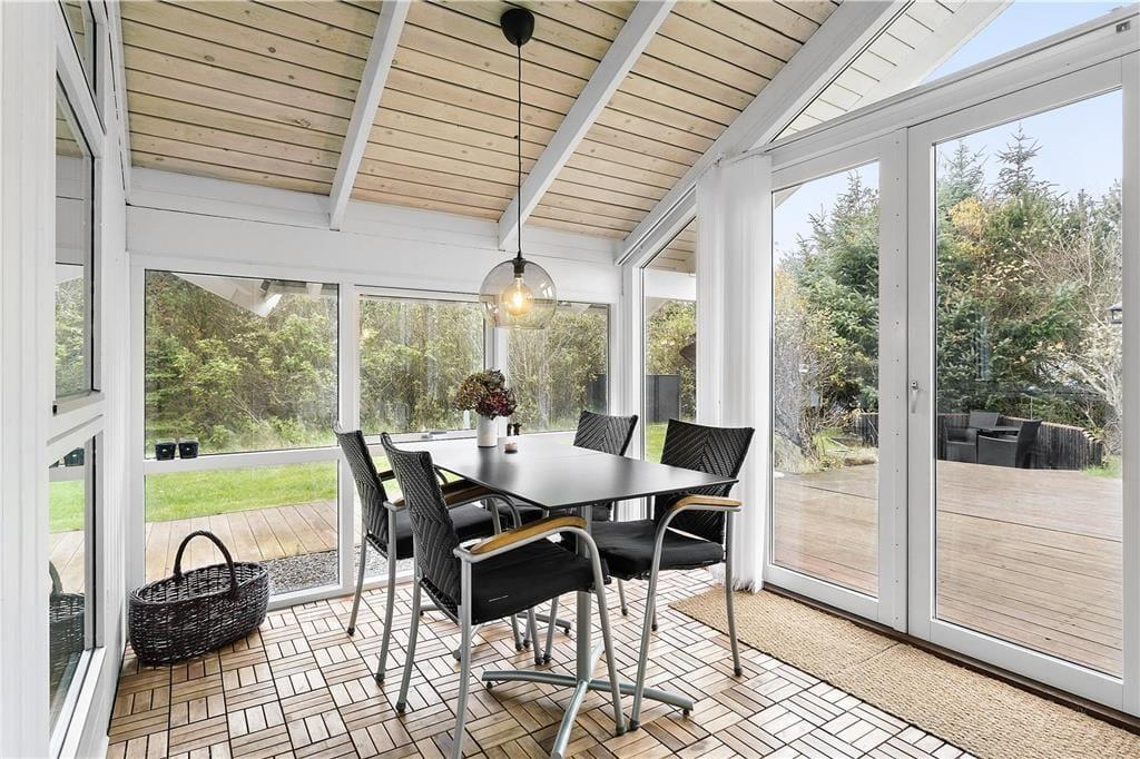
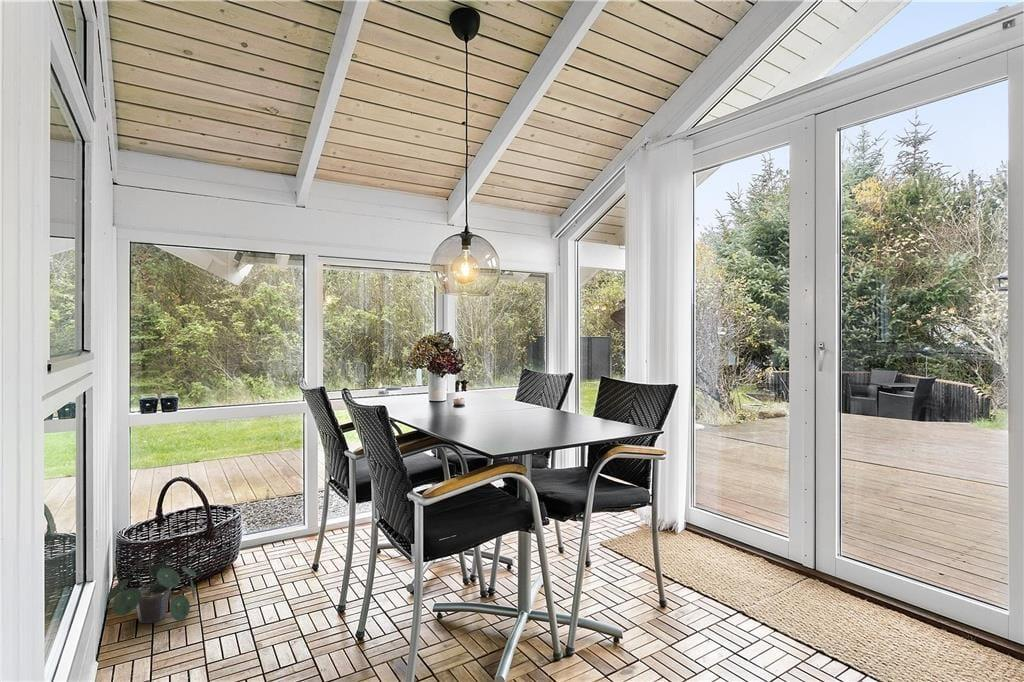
+ potted plant (153, 588)
